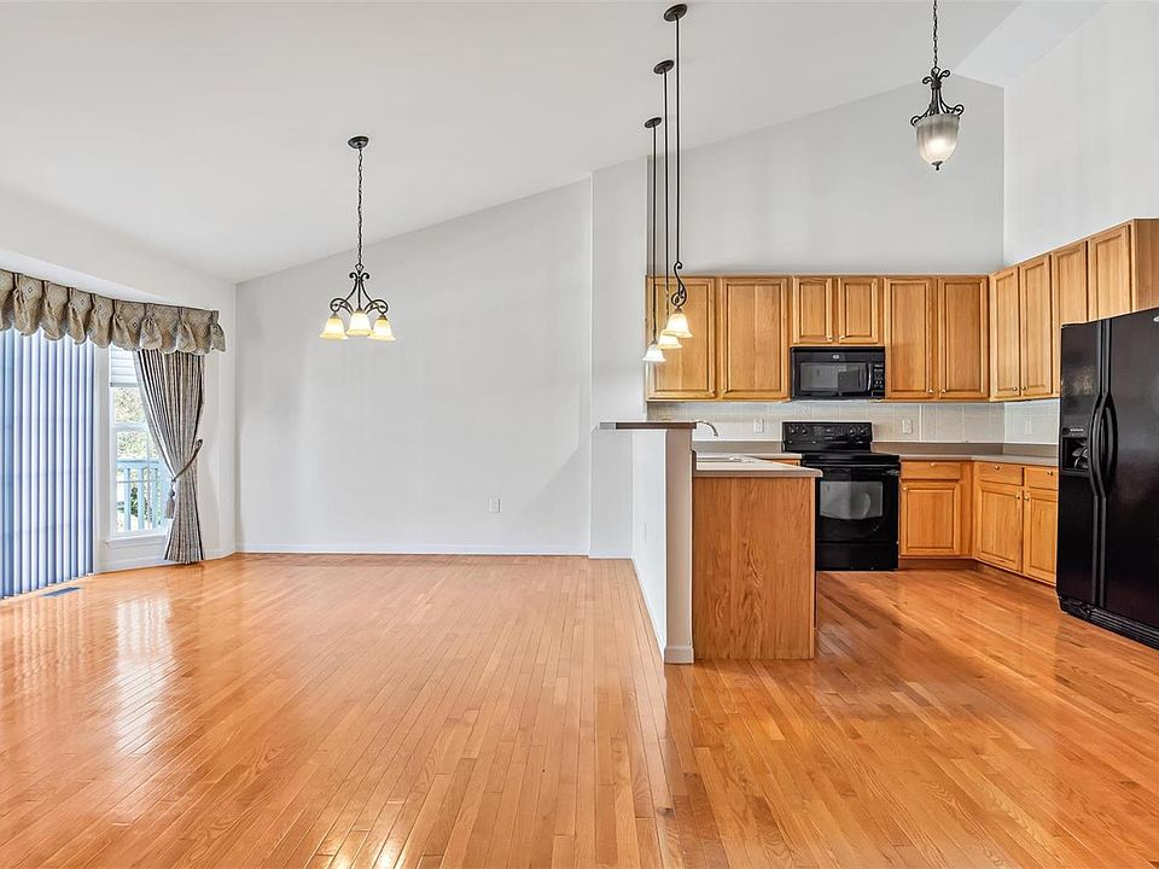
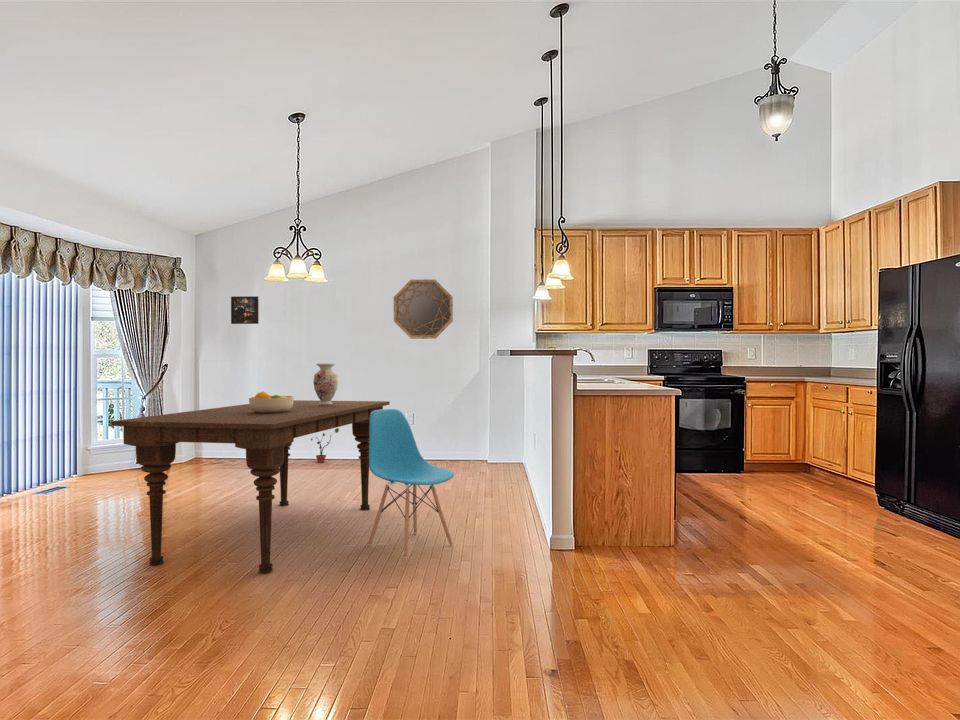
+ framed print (244, 310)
+ chair (409, 478)
+ potted plant (324, 446)
+ fruit bowl (272, 400)
+ home mirror (423, 309)
+ dining table (276, 470)
+ vase (325, 384)
